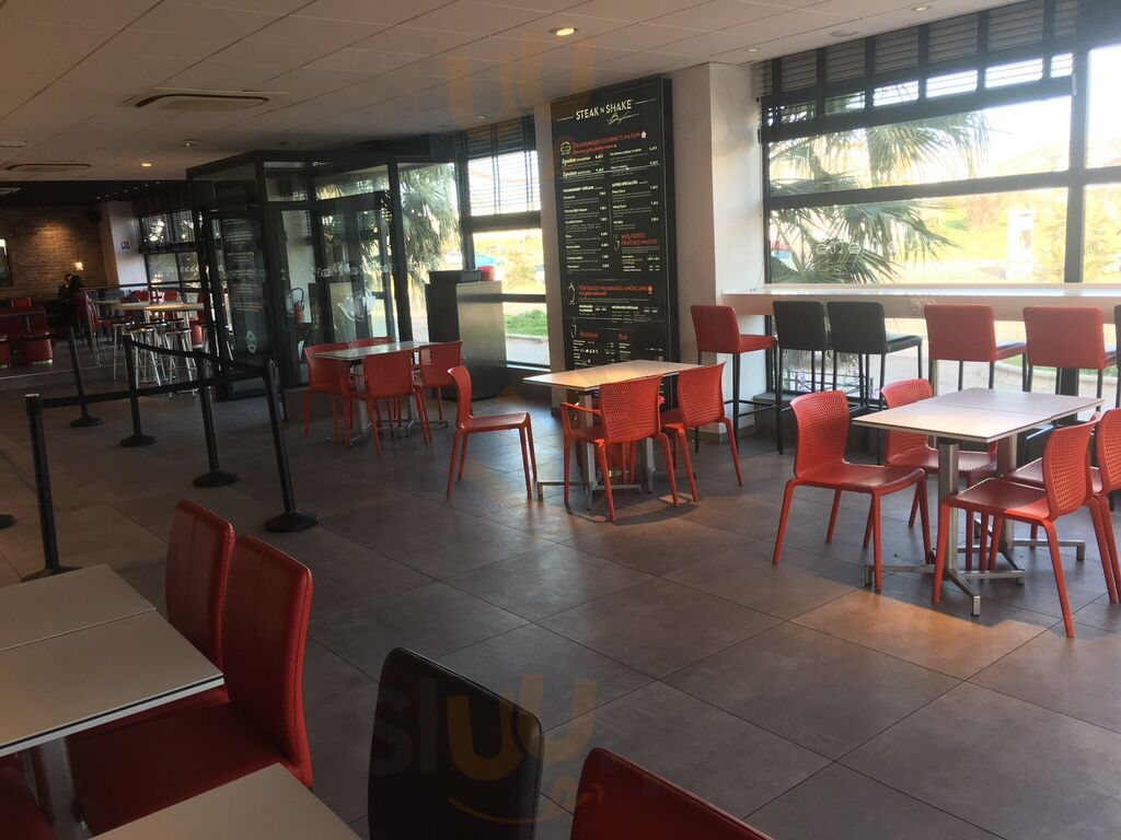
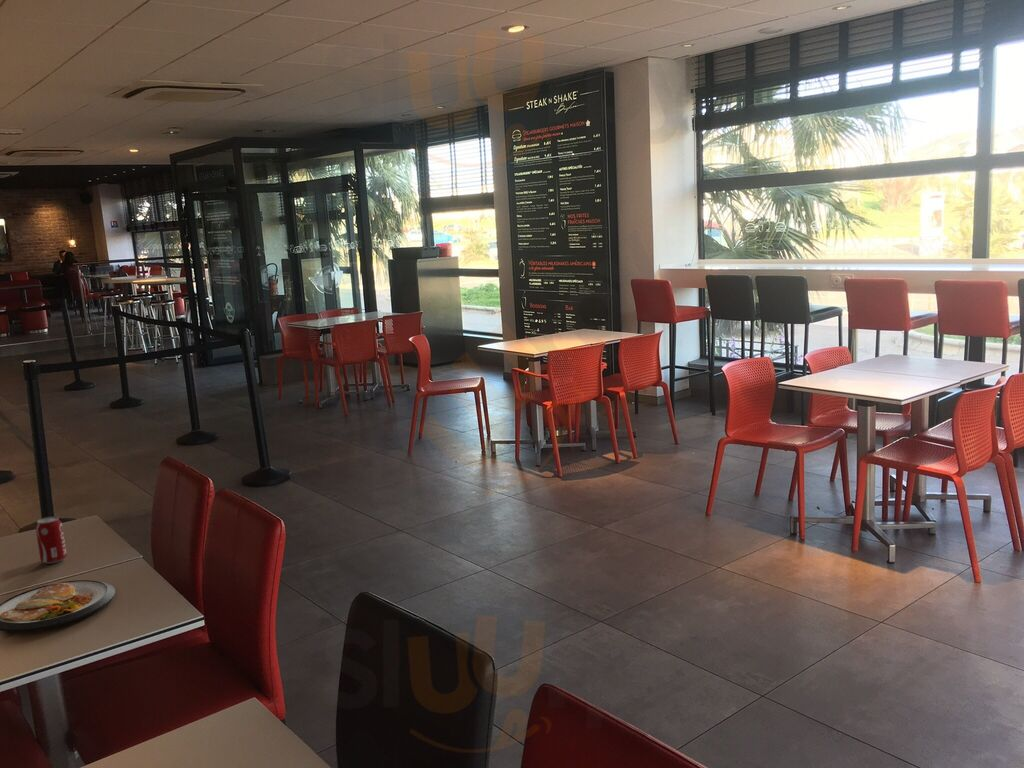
+ dish (52, 601)
+ beverage can (51, 540)
